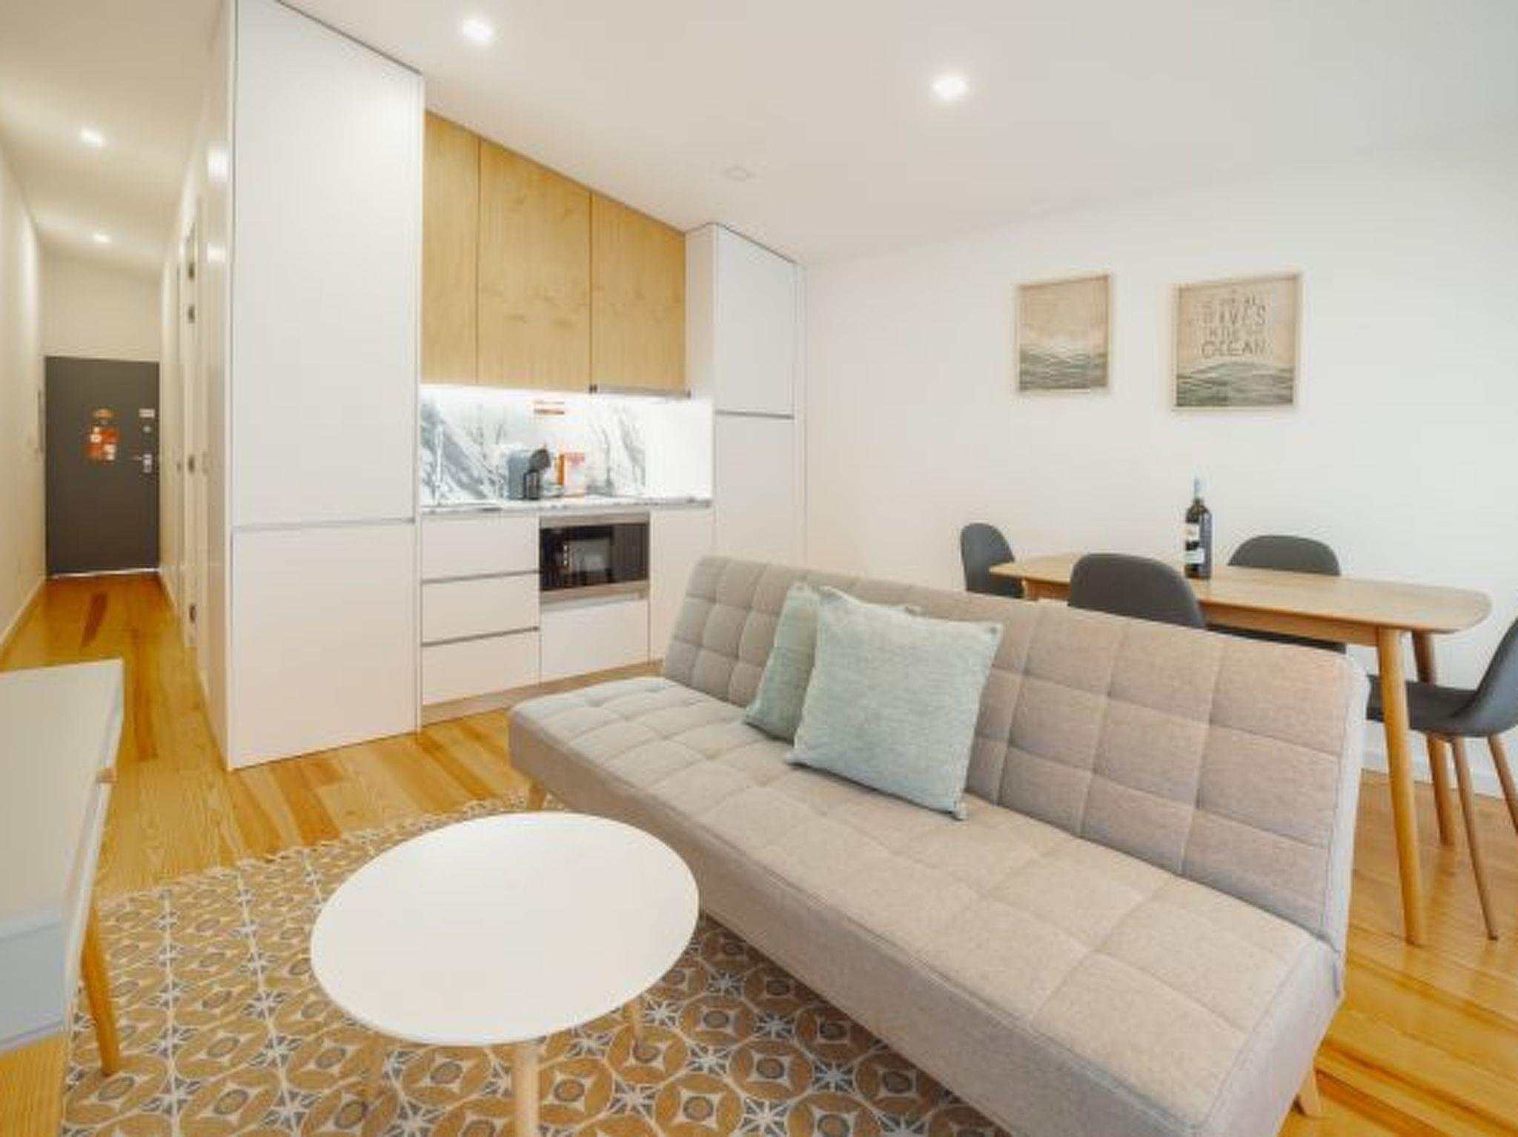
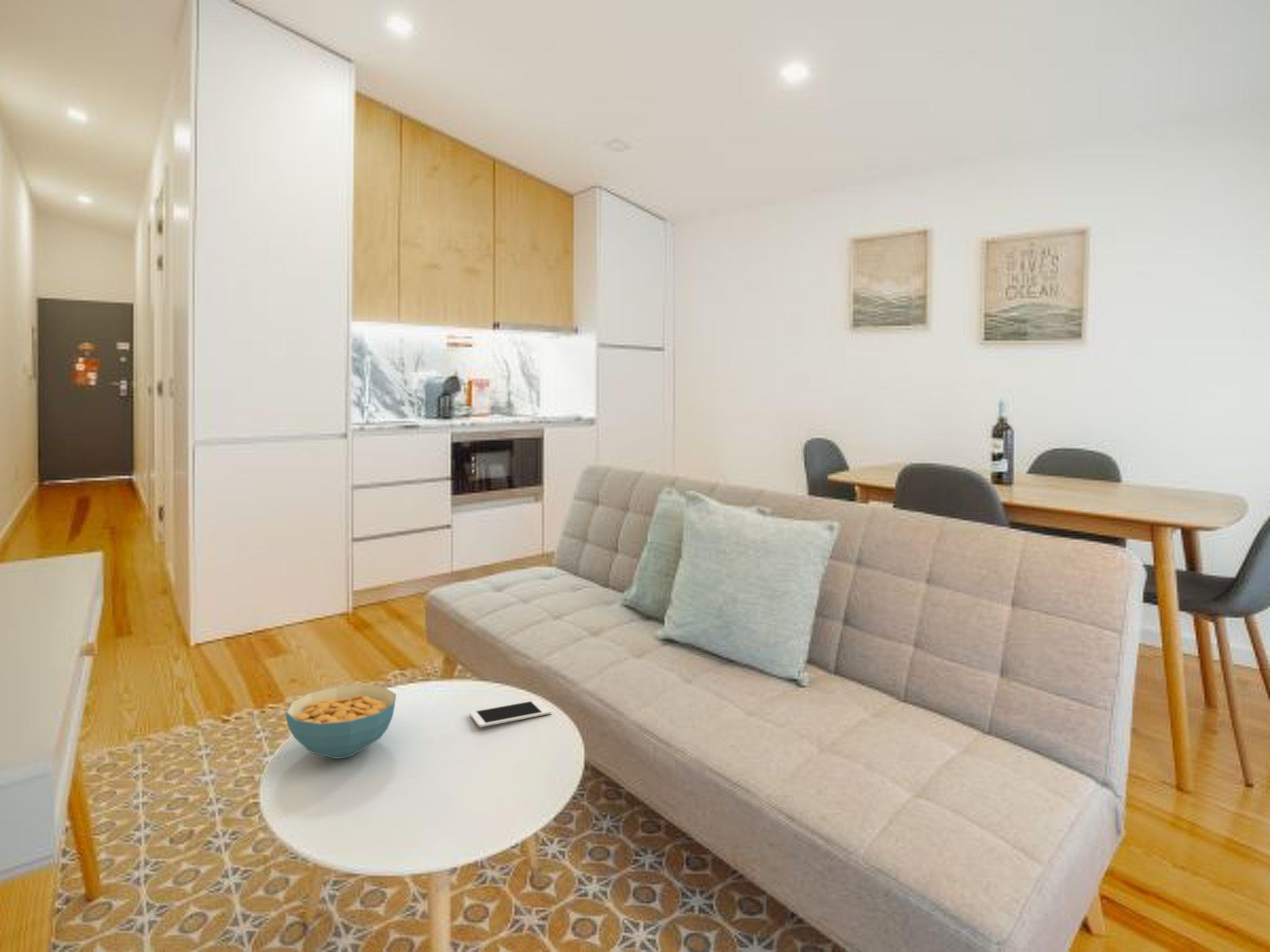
+ cereal bowl (343, 727)
+ cell phone (510, 713)
